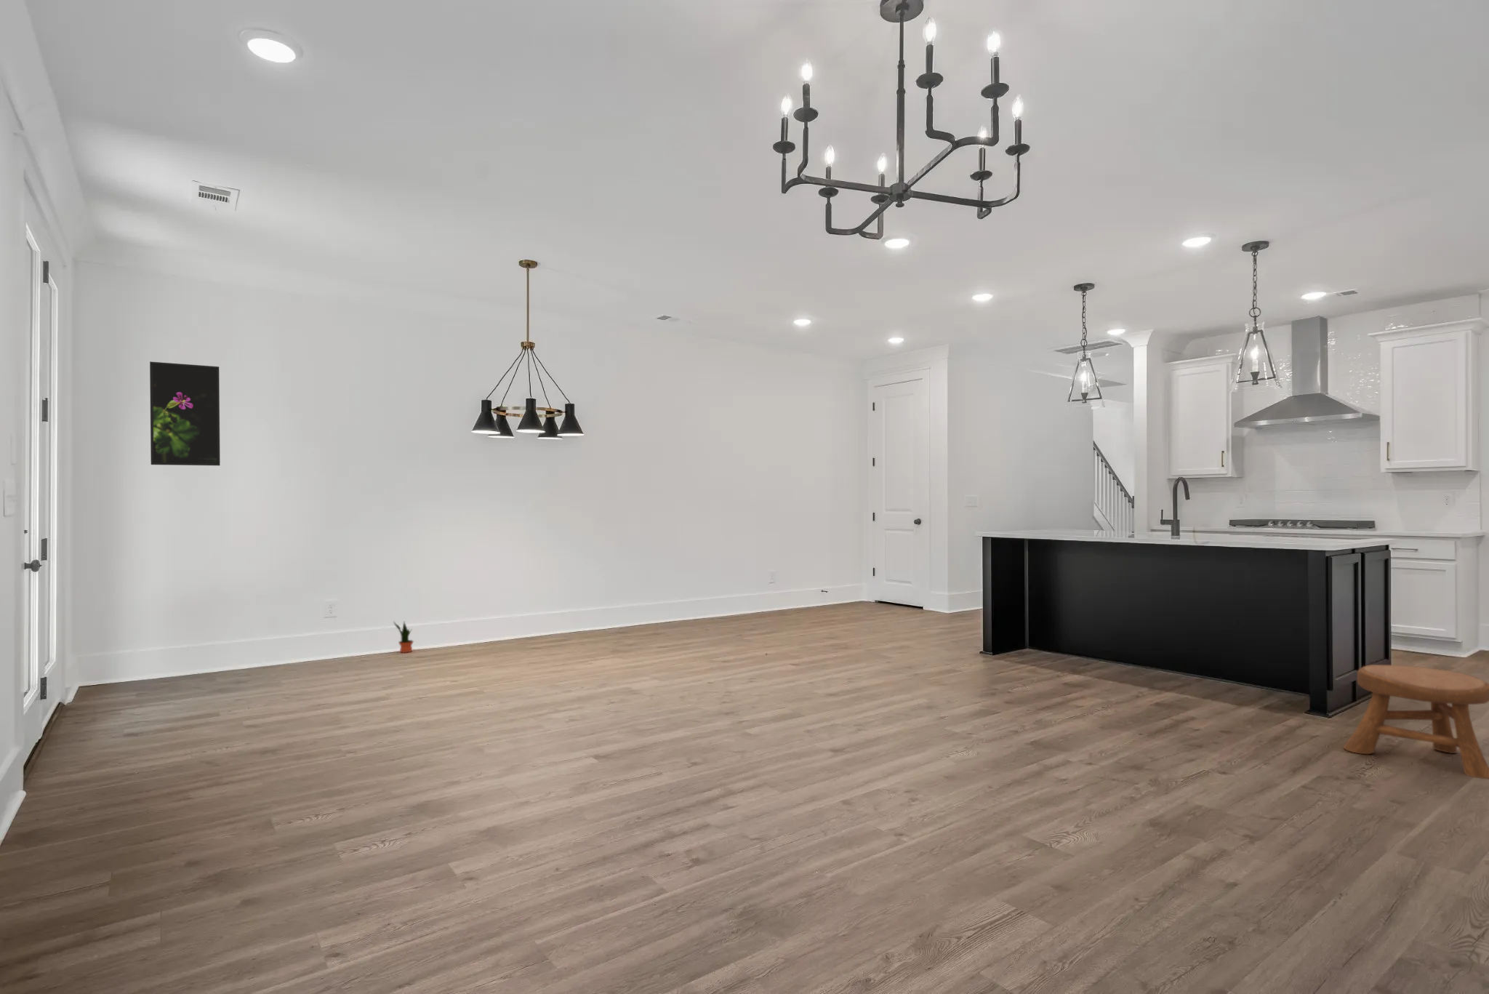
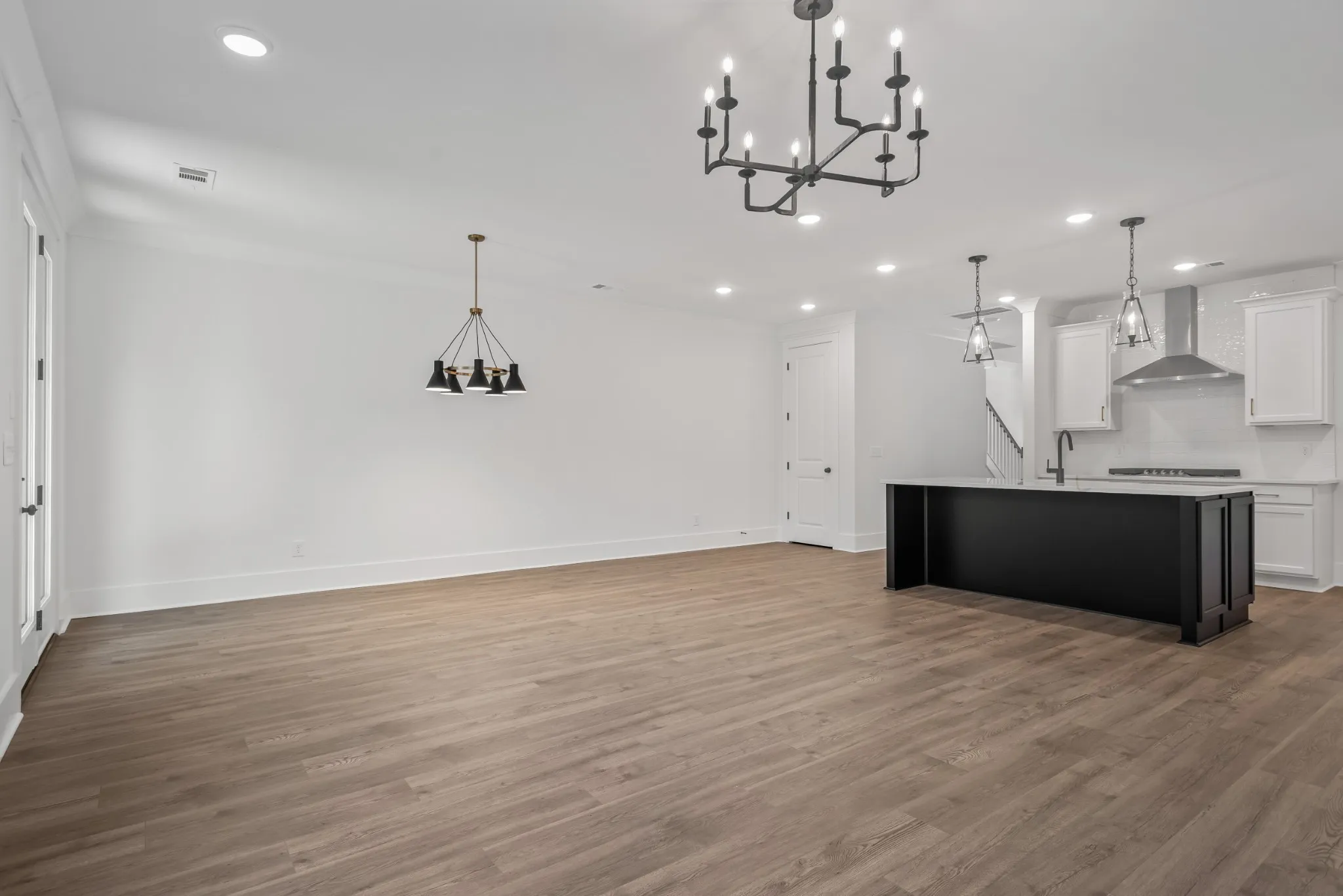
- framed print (185, 415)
- potted plant (402, 636)
- stool (1412, 716)
